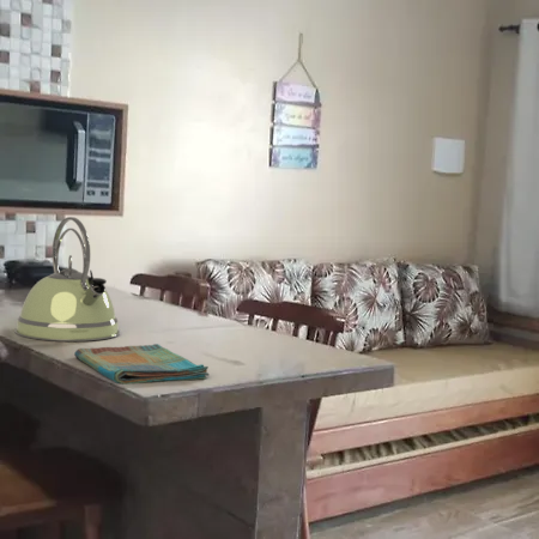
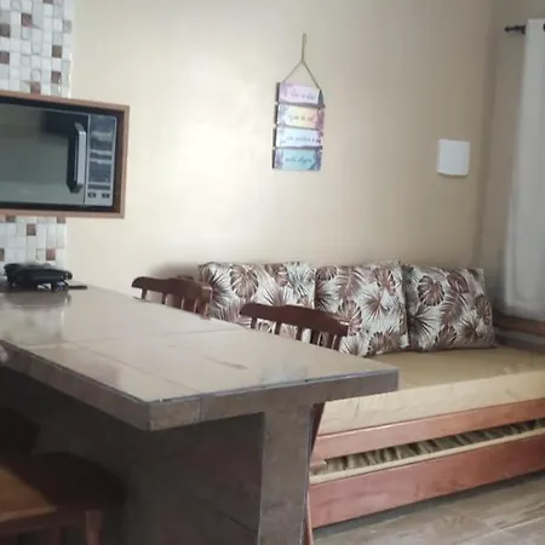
- kettle (73, 275)
- dish towel (138, 361)
